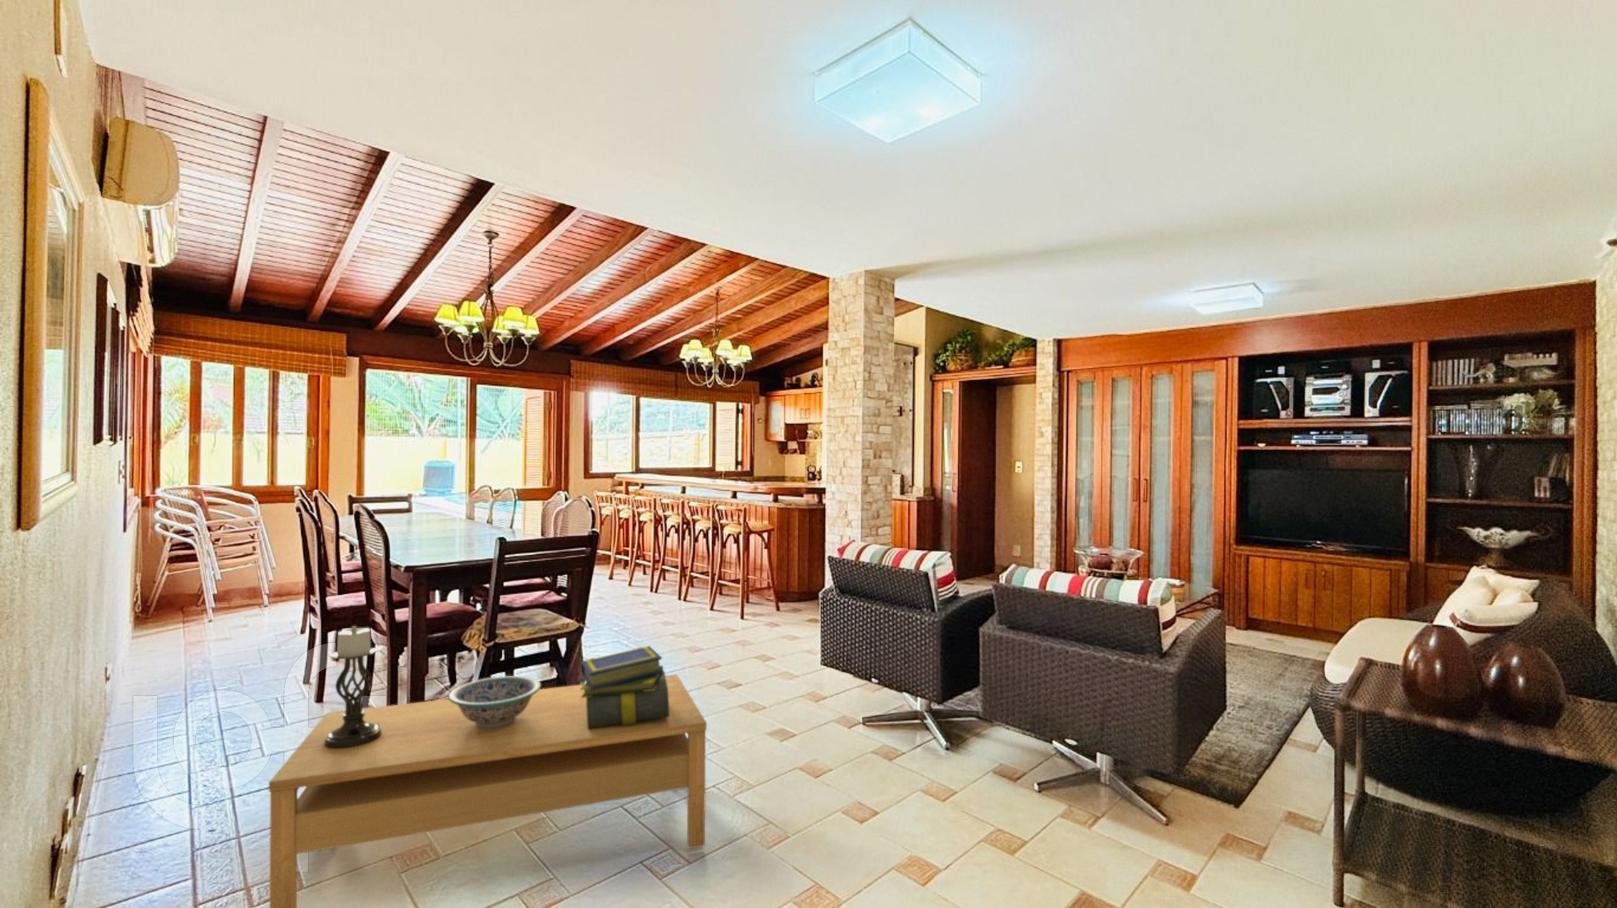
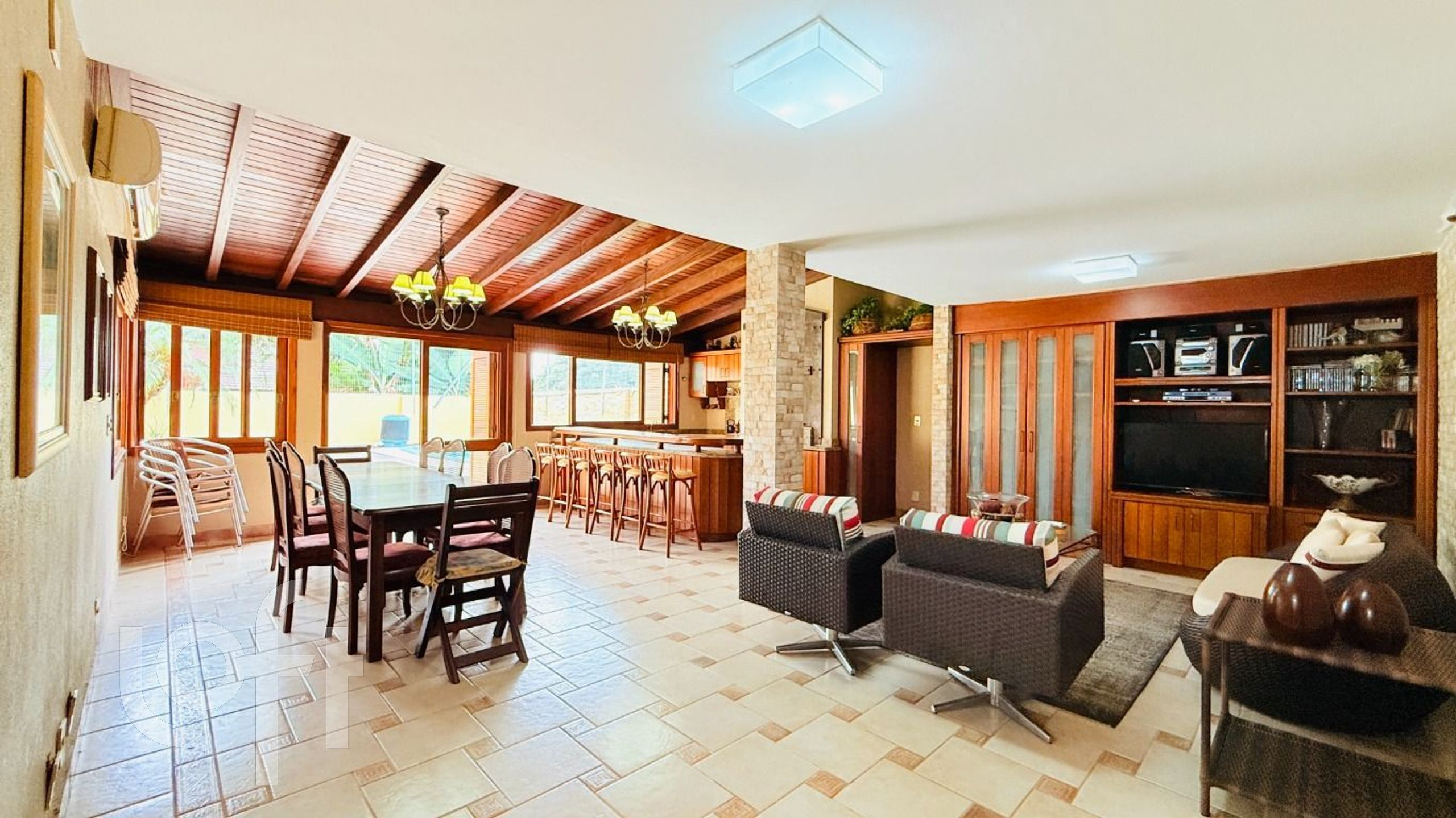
- stack of books (624, 685)
- coffee table (513, 778)
- decorative bowl (495, 704)
- candle holder (353, 682)
